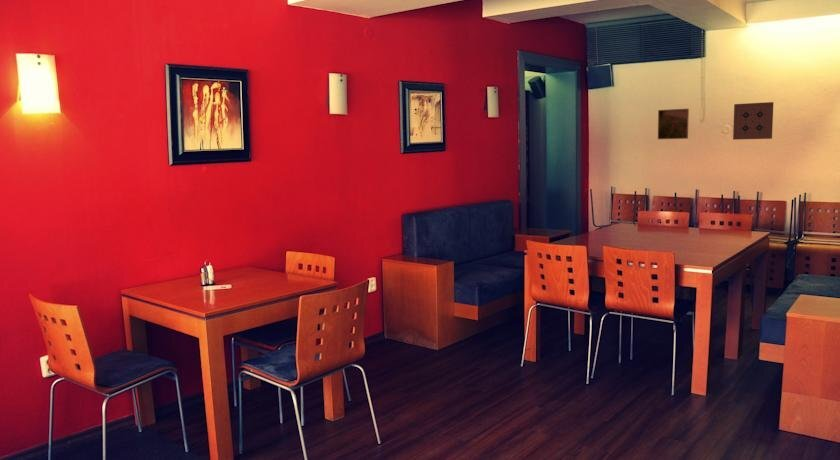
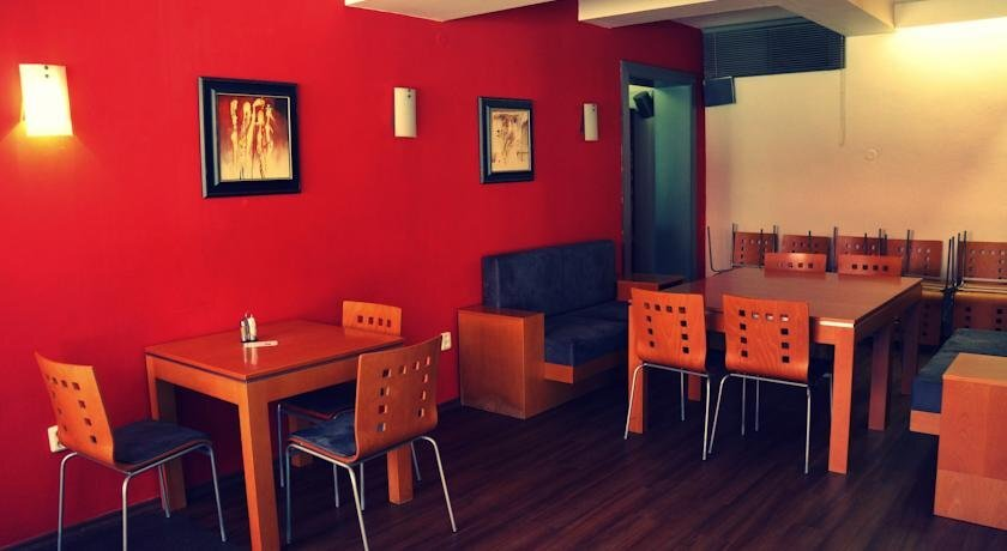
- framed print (673, 124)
- wall art (752, 121)
